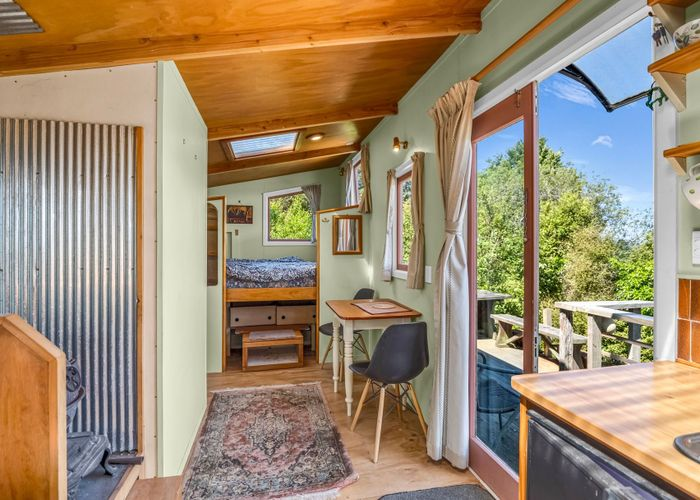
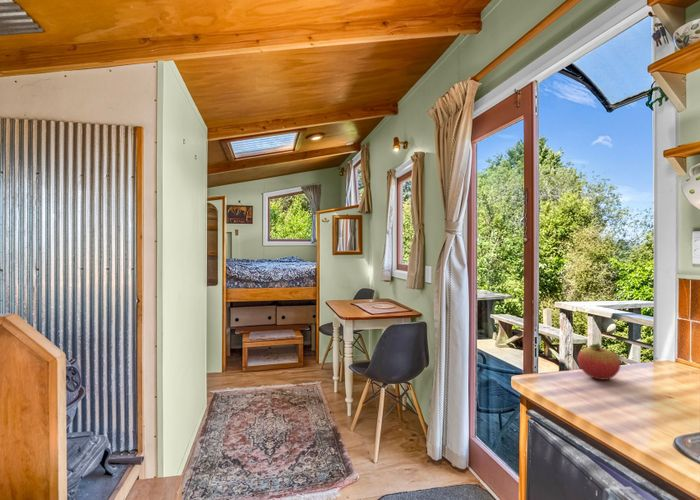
+ fruit (598, 359)
